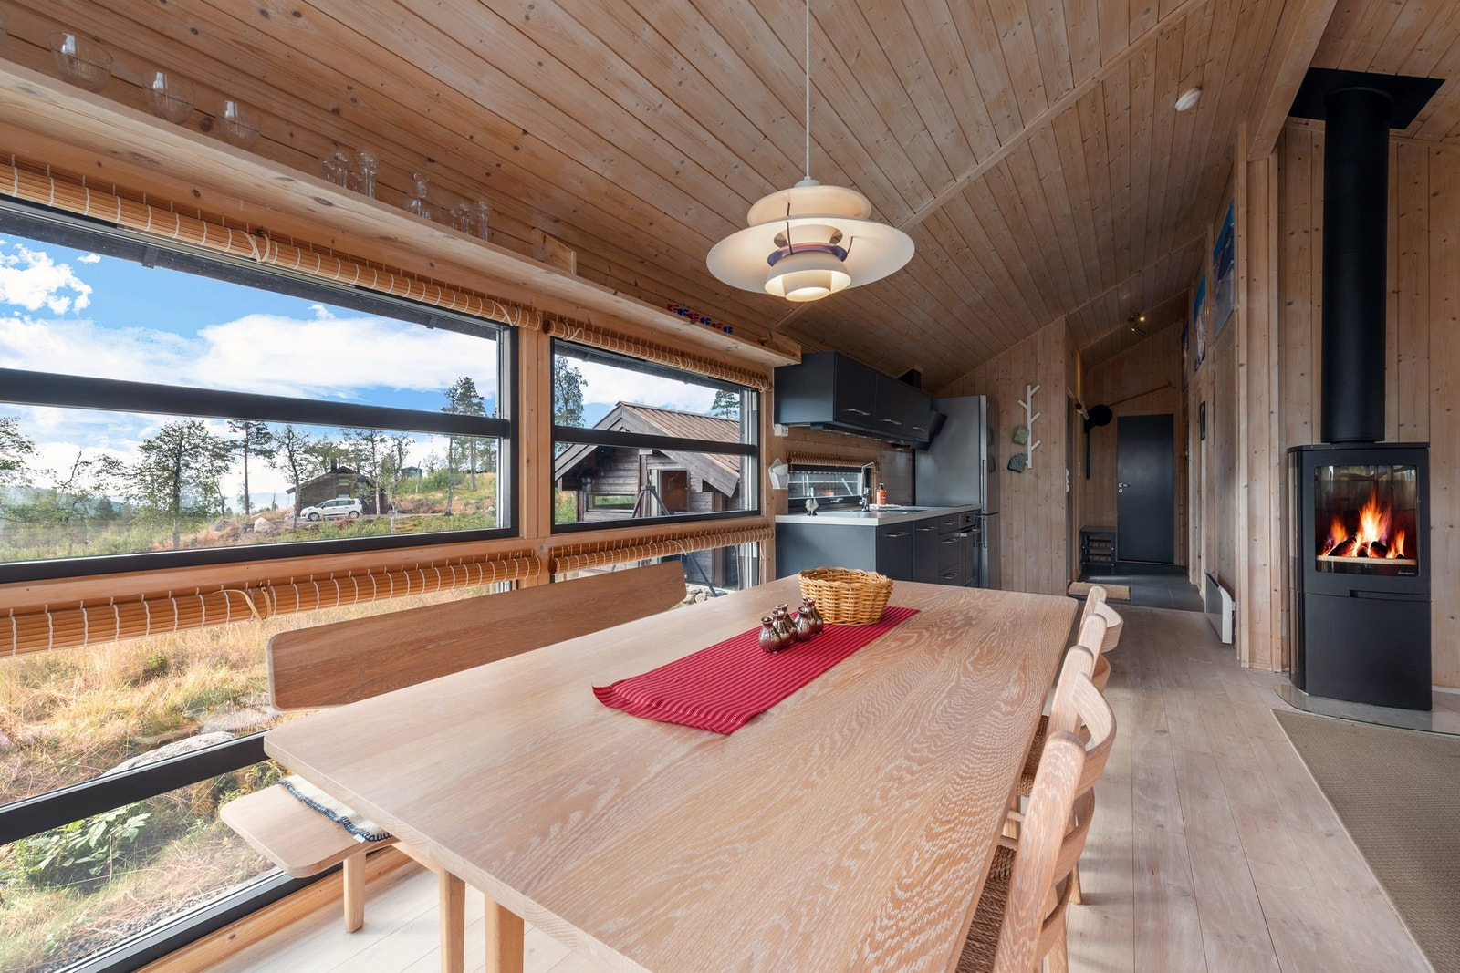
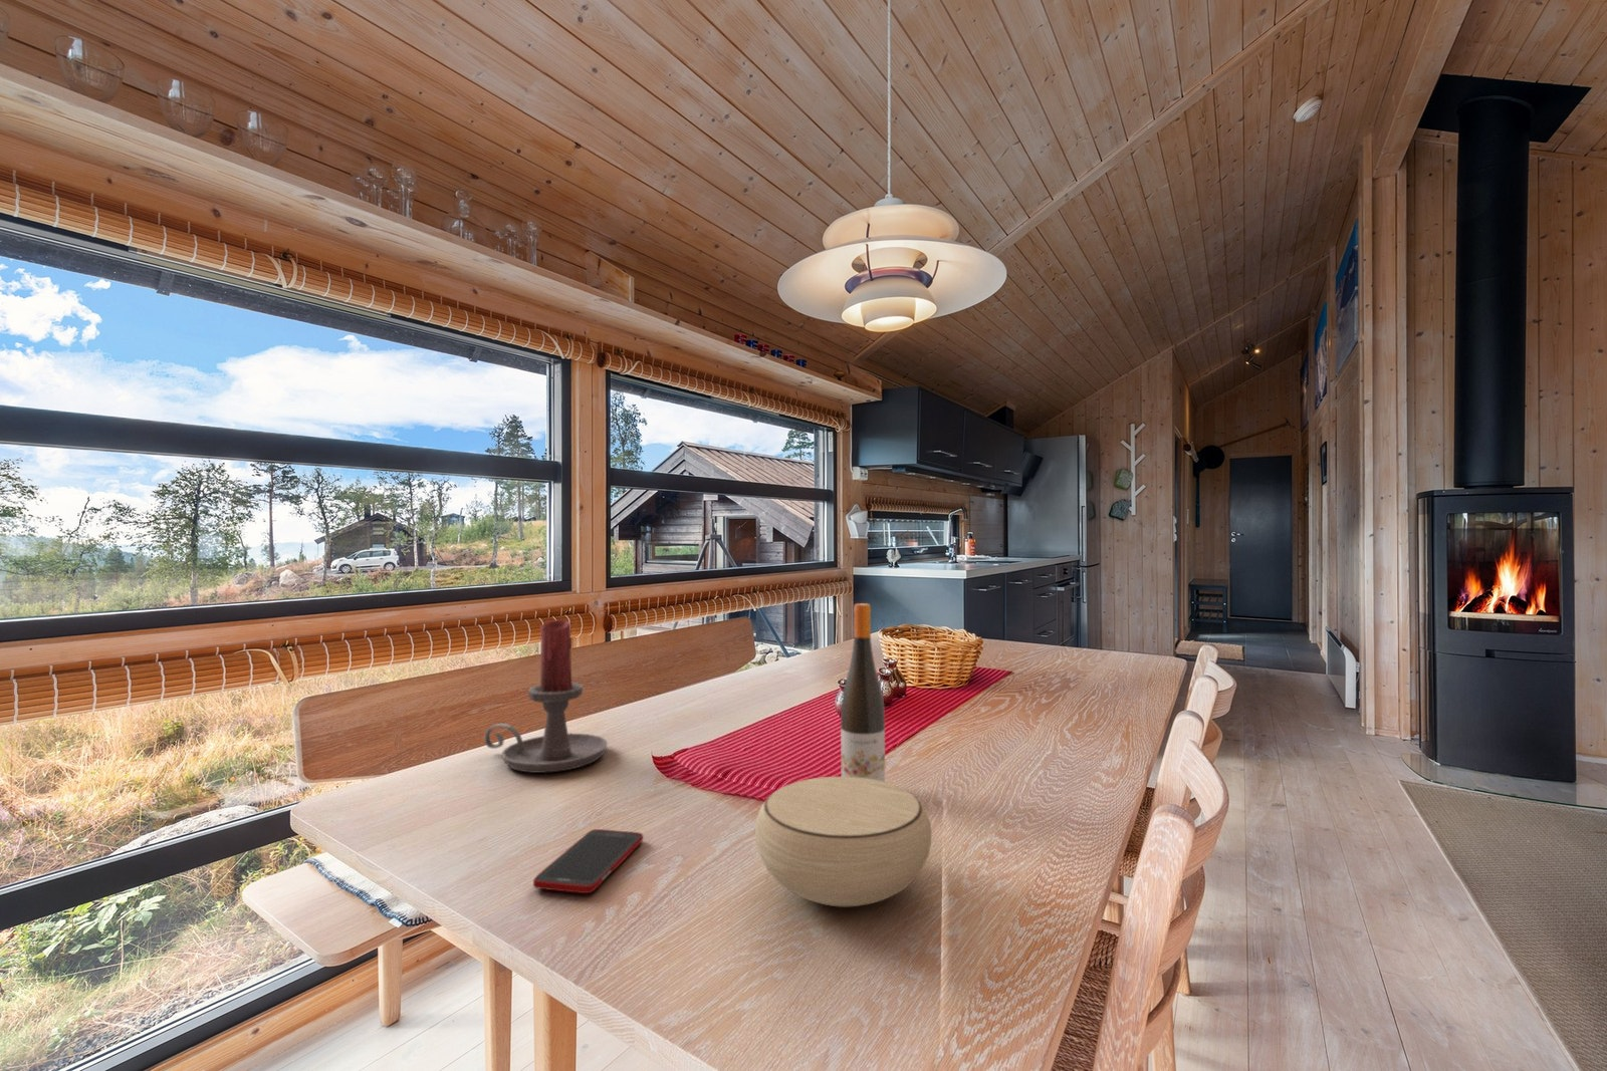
+ bowl (843, 845)
+ candle holder (543, 688)
+ wine bottle (862, 698)
+ cell phone (592, 858)
